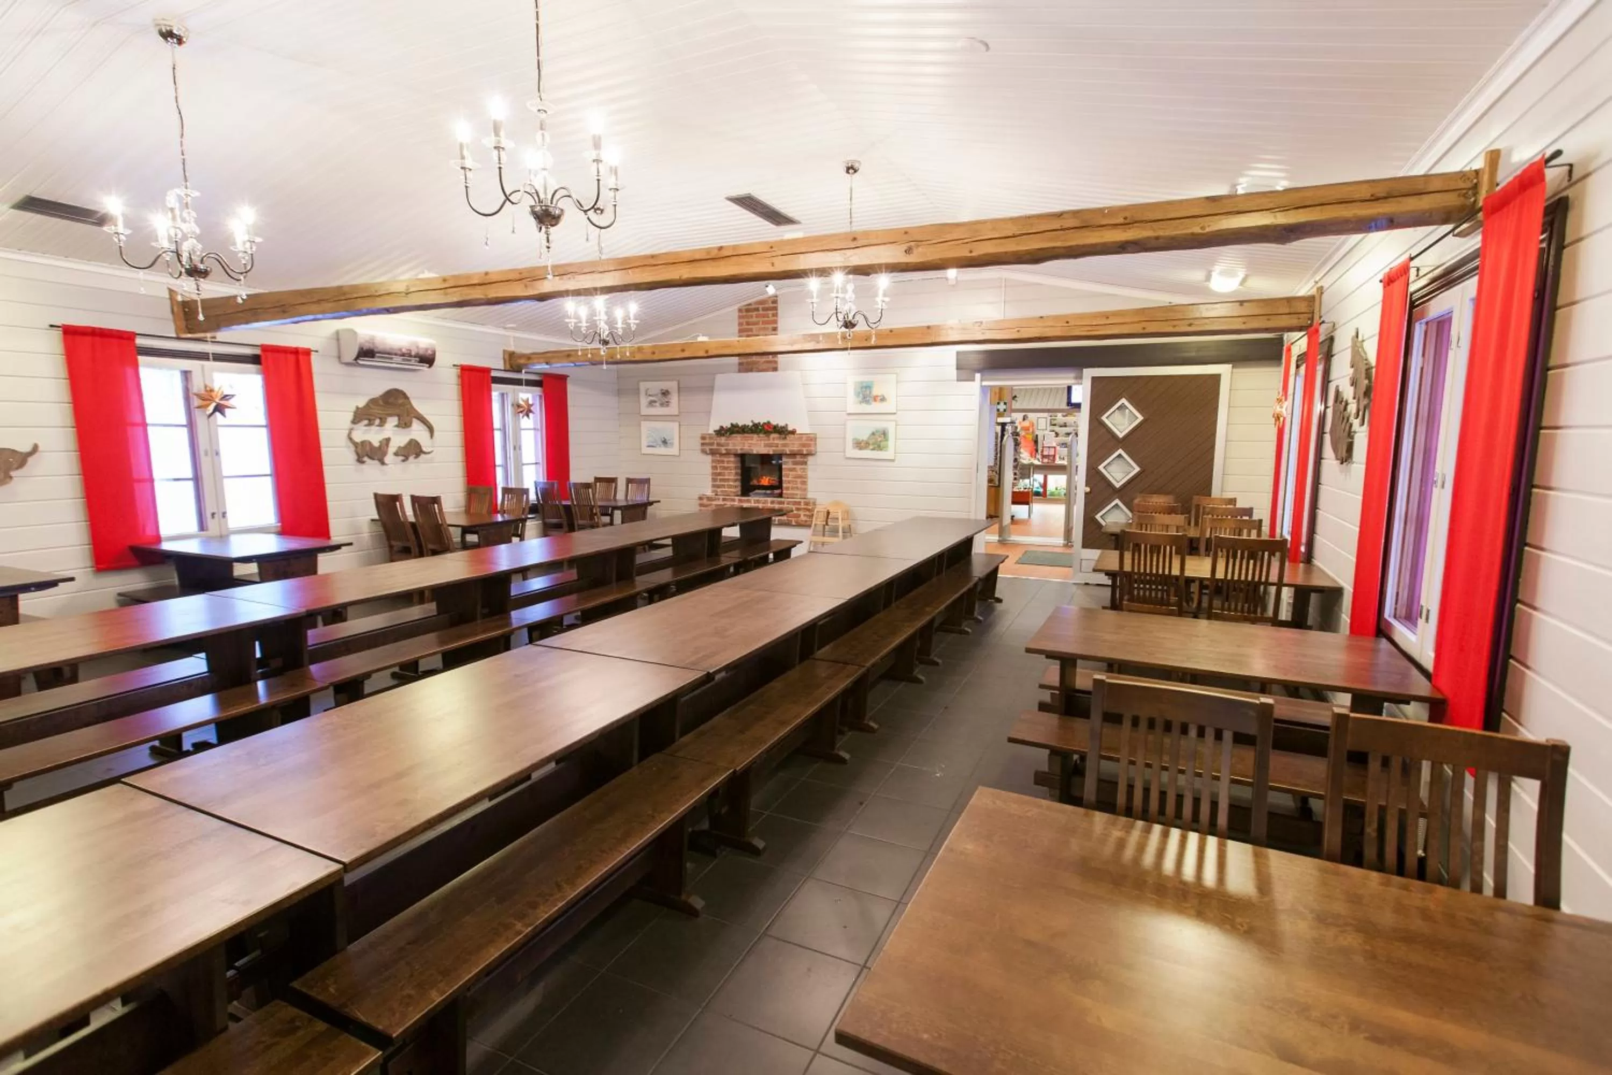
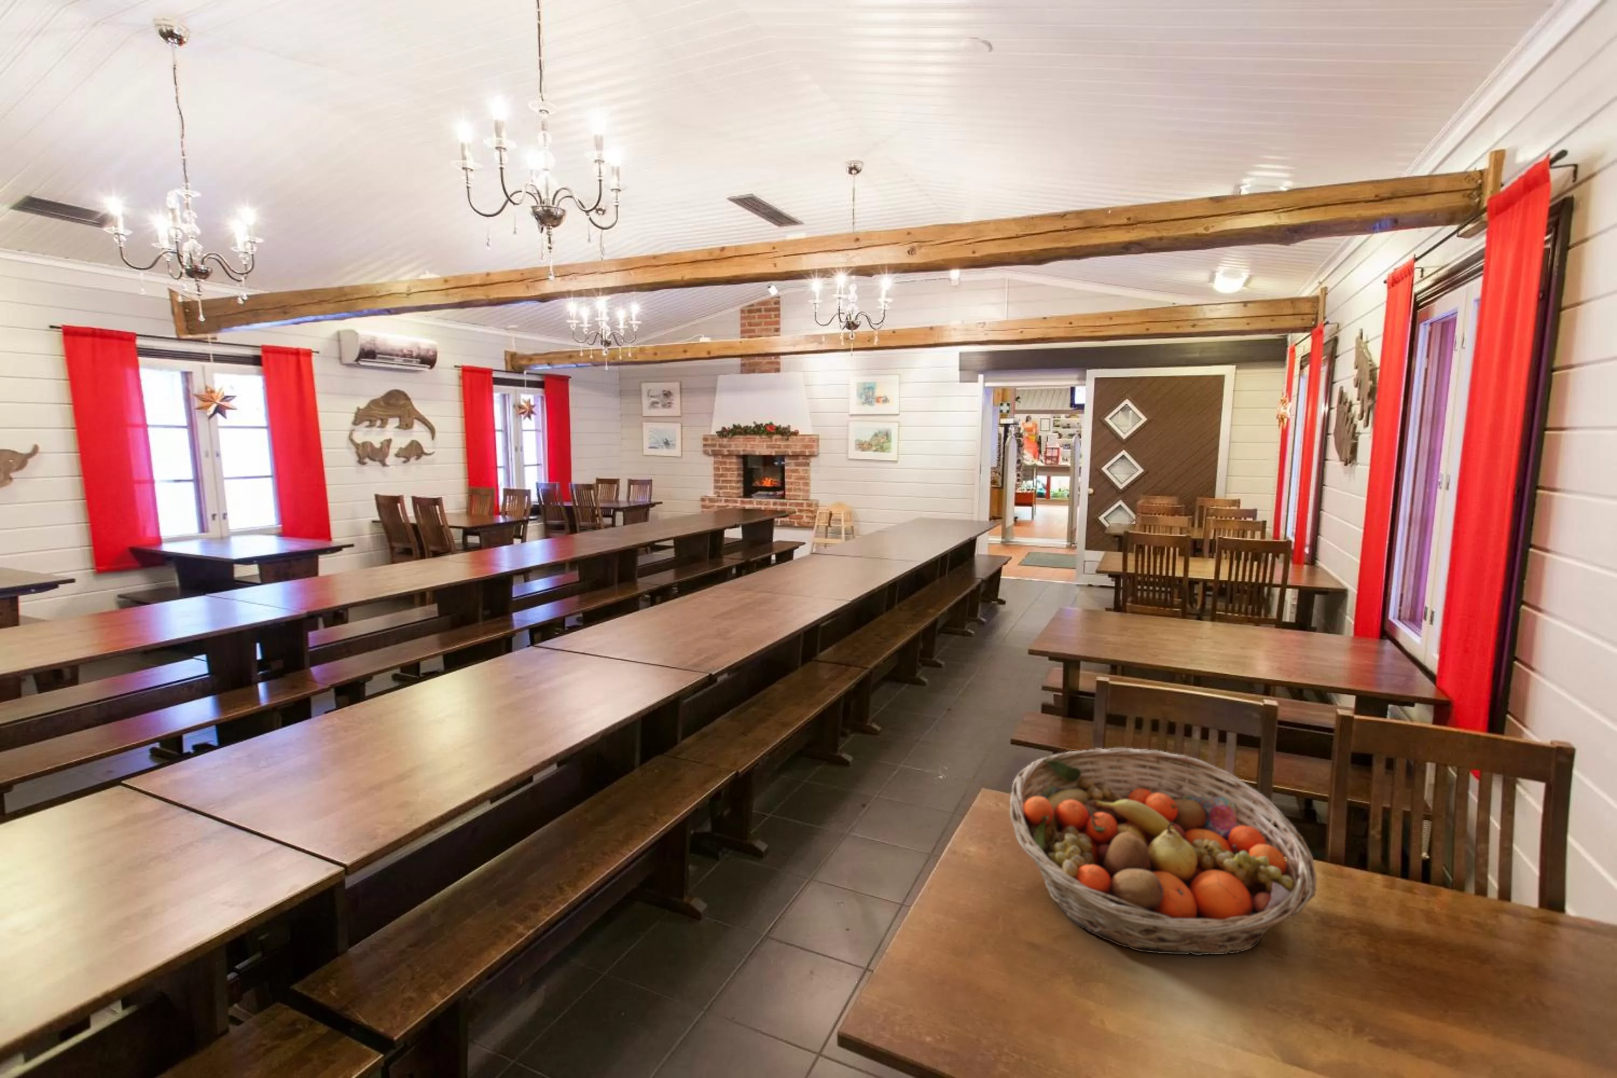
+ fruit basket (1150, 845)
